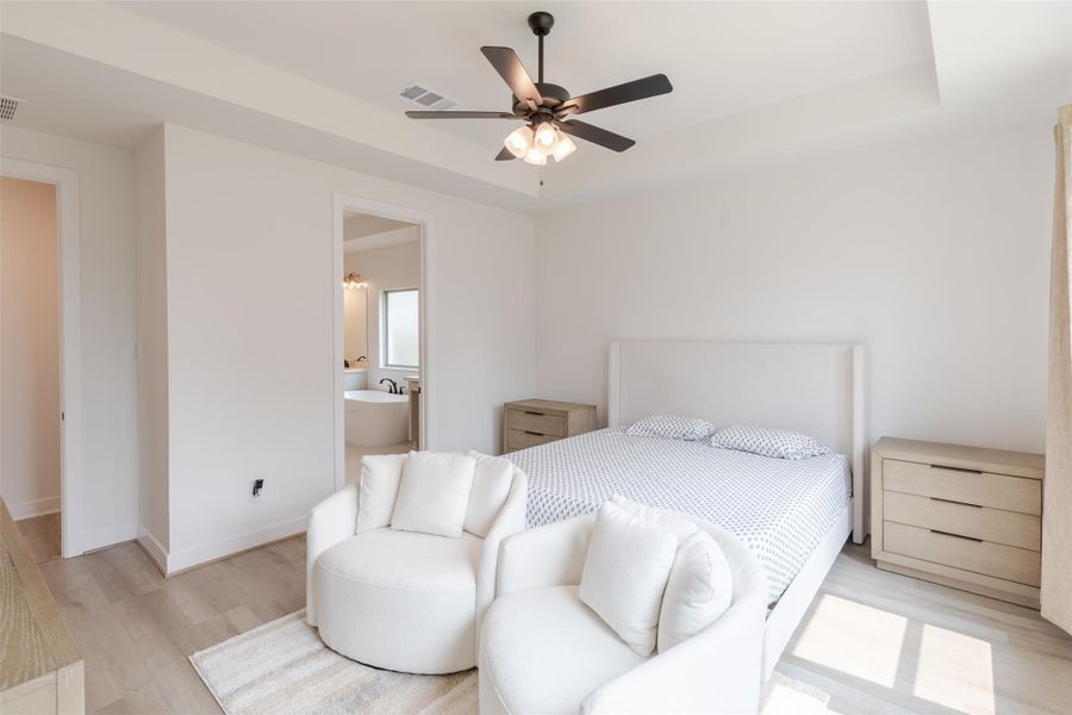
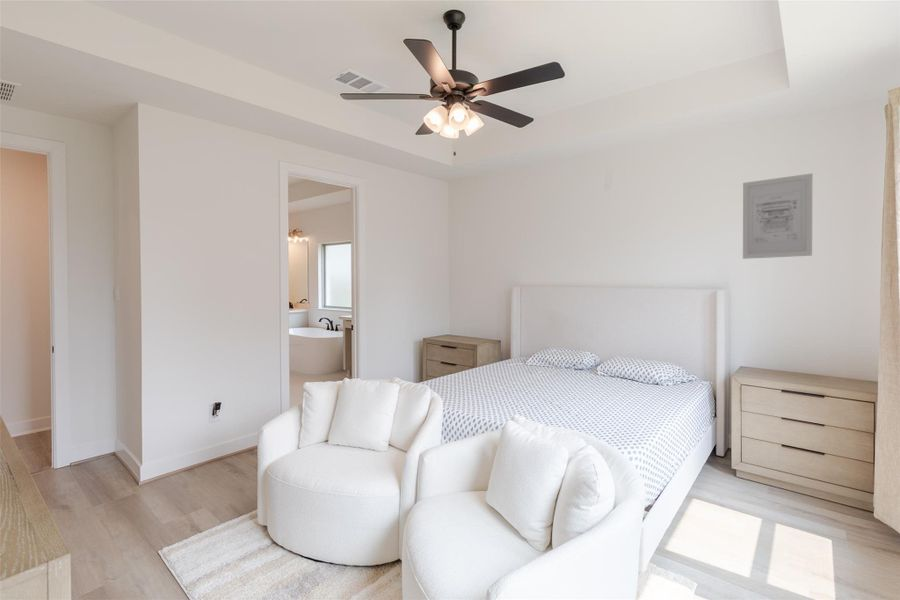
+ wall art (776, 217)
